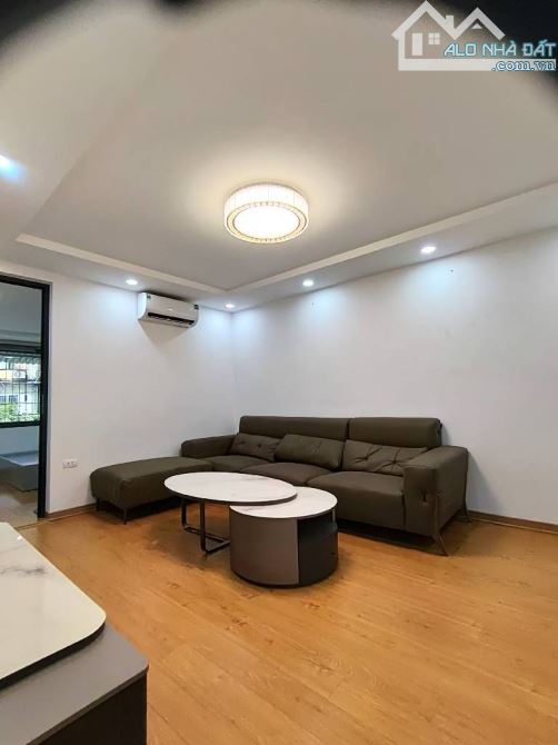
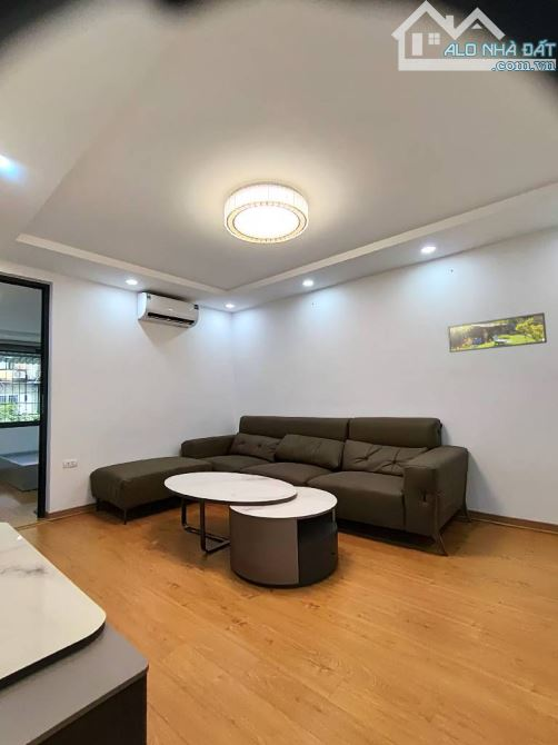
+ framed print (494, 334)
